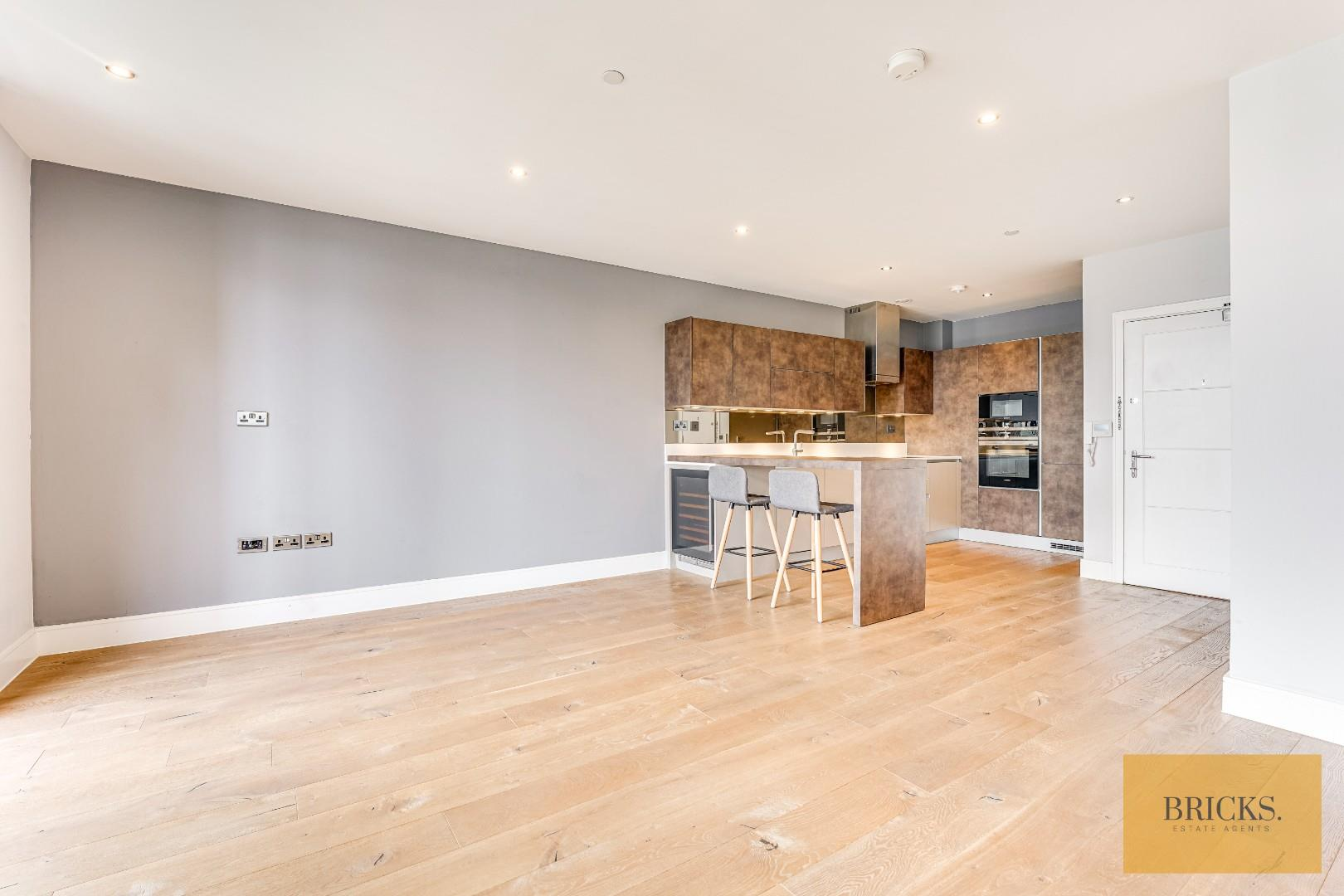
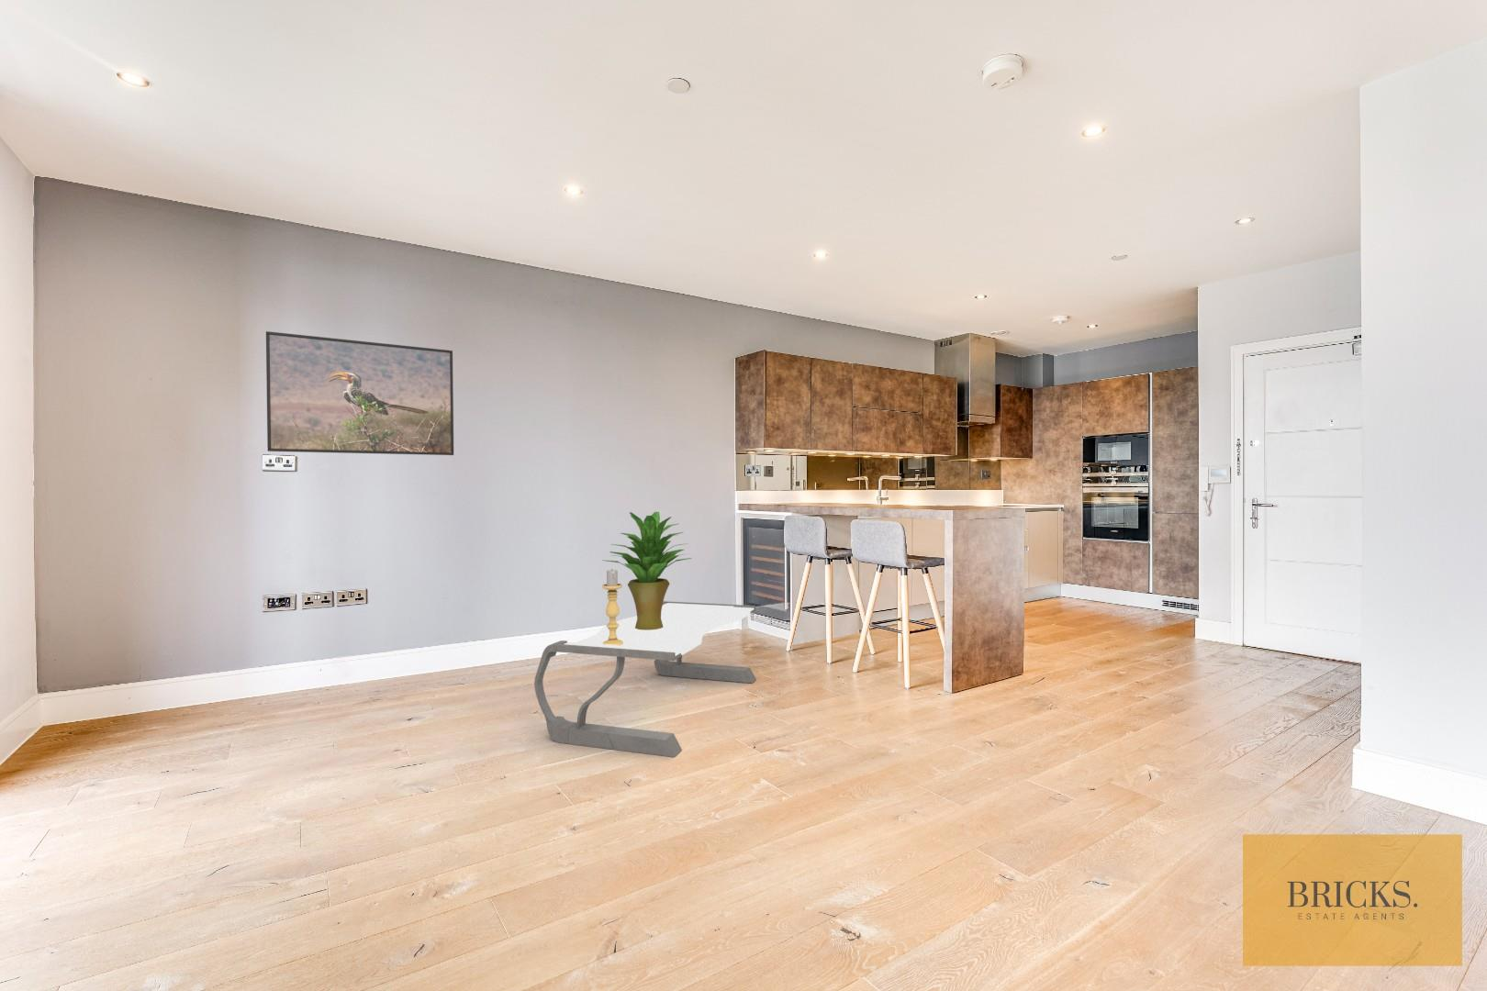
+ candle holder (612, 606)
+ potted plant (649, 568)
+ coffee table (661, 664)
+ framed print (366, 397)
